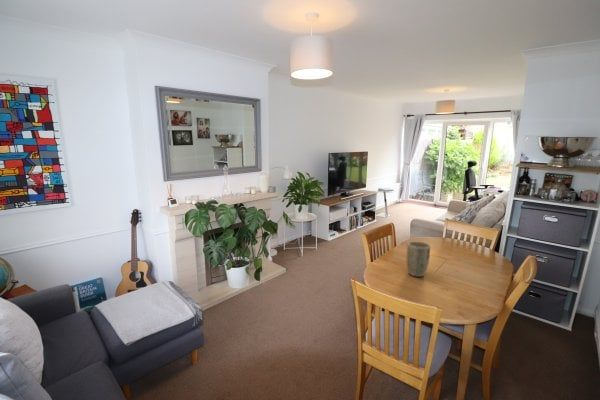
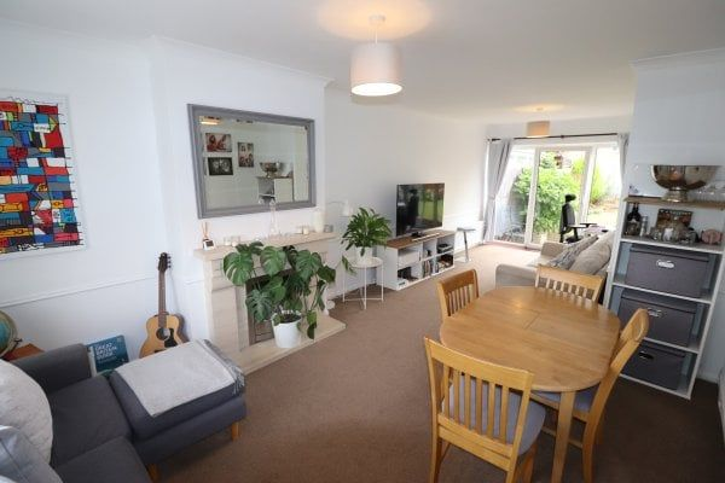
- plant pot (417, 259)
